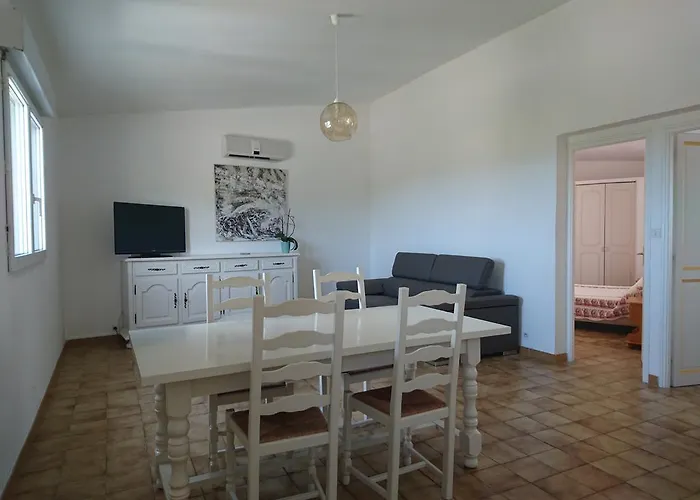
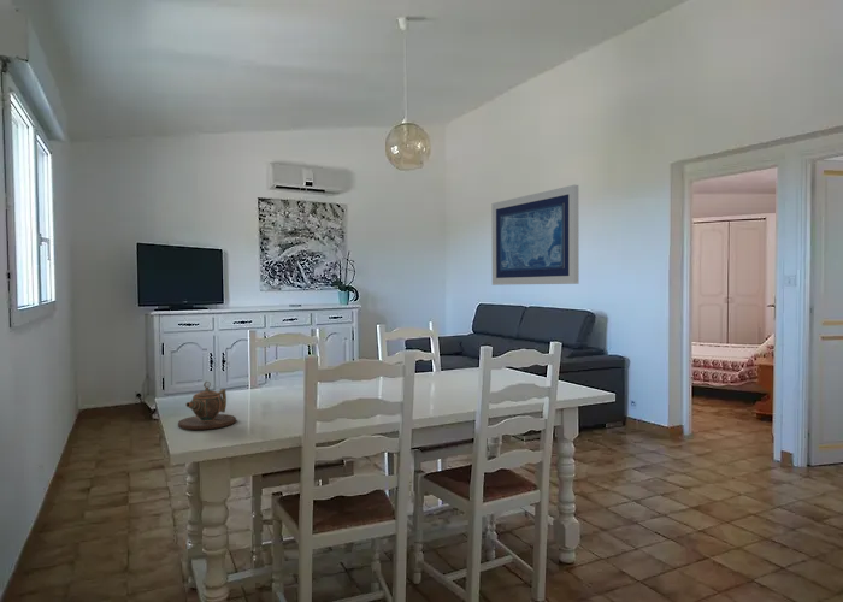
+ wall art (531, 240)
+ teapot (207, 402)
